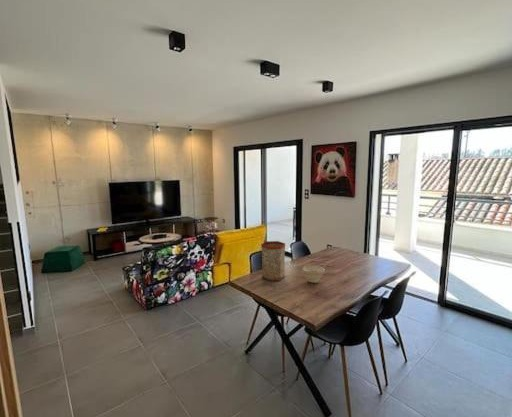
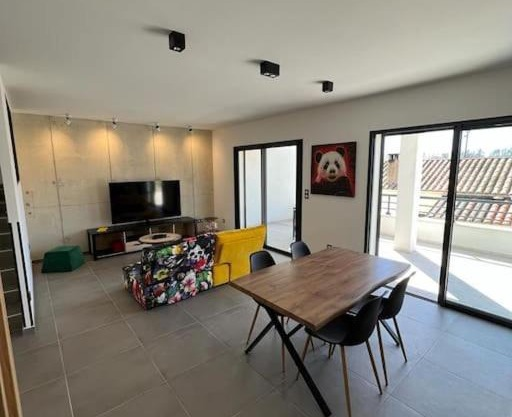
- vase (273, 260)
- bowl (313, 274)
